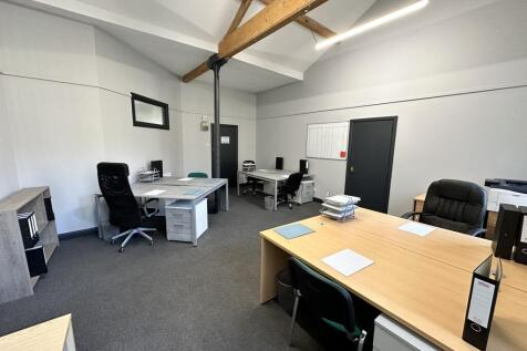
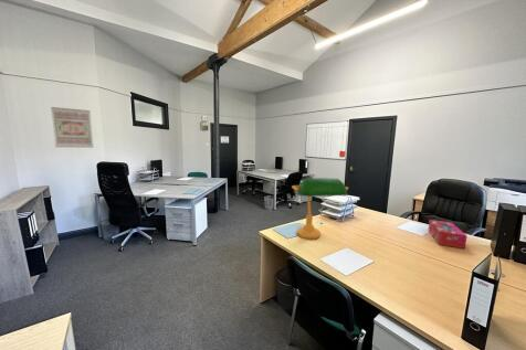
+ wall art (73, 128)
+ desk lamp (309, 209)
+ tissue box (445, 232)
